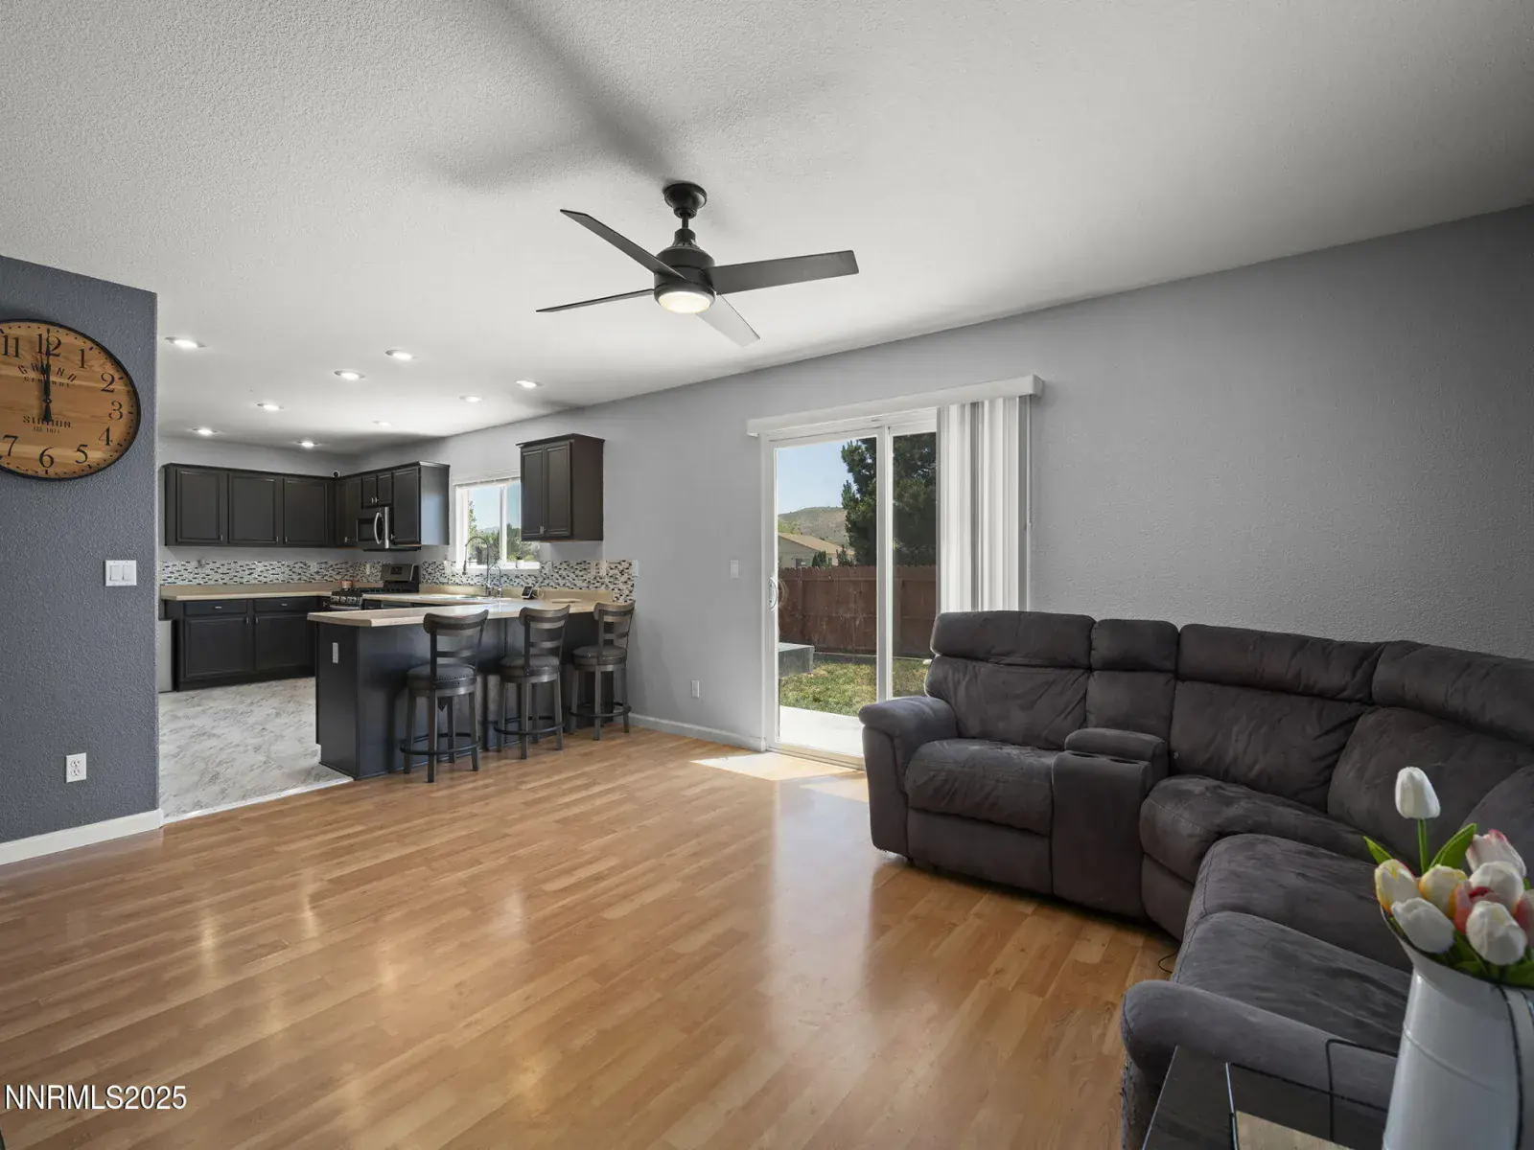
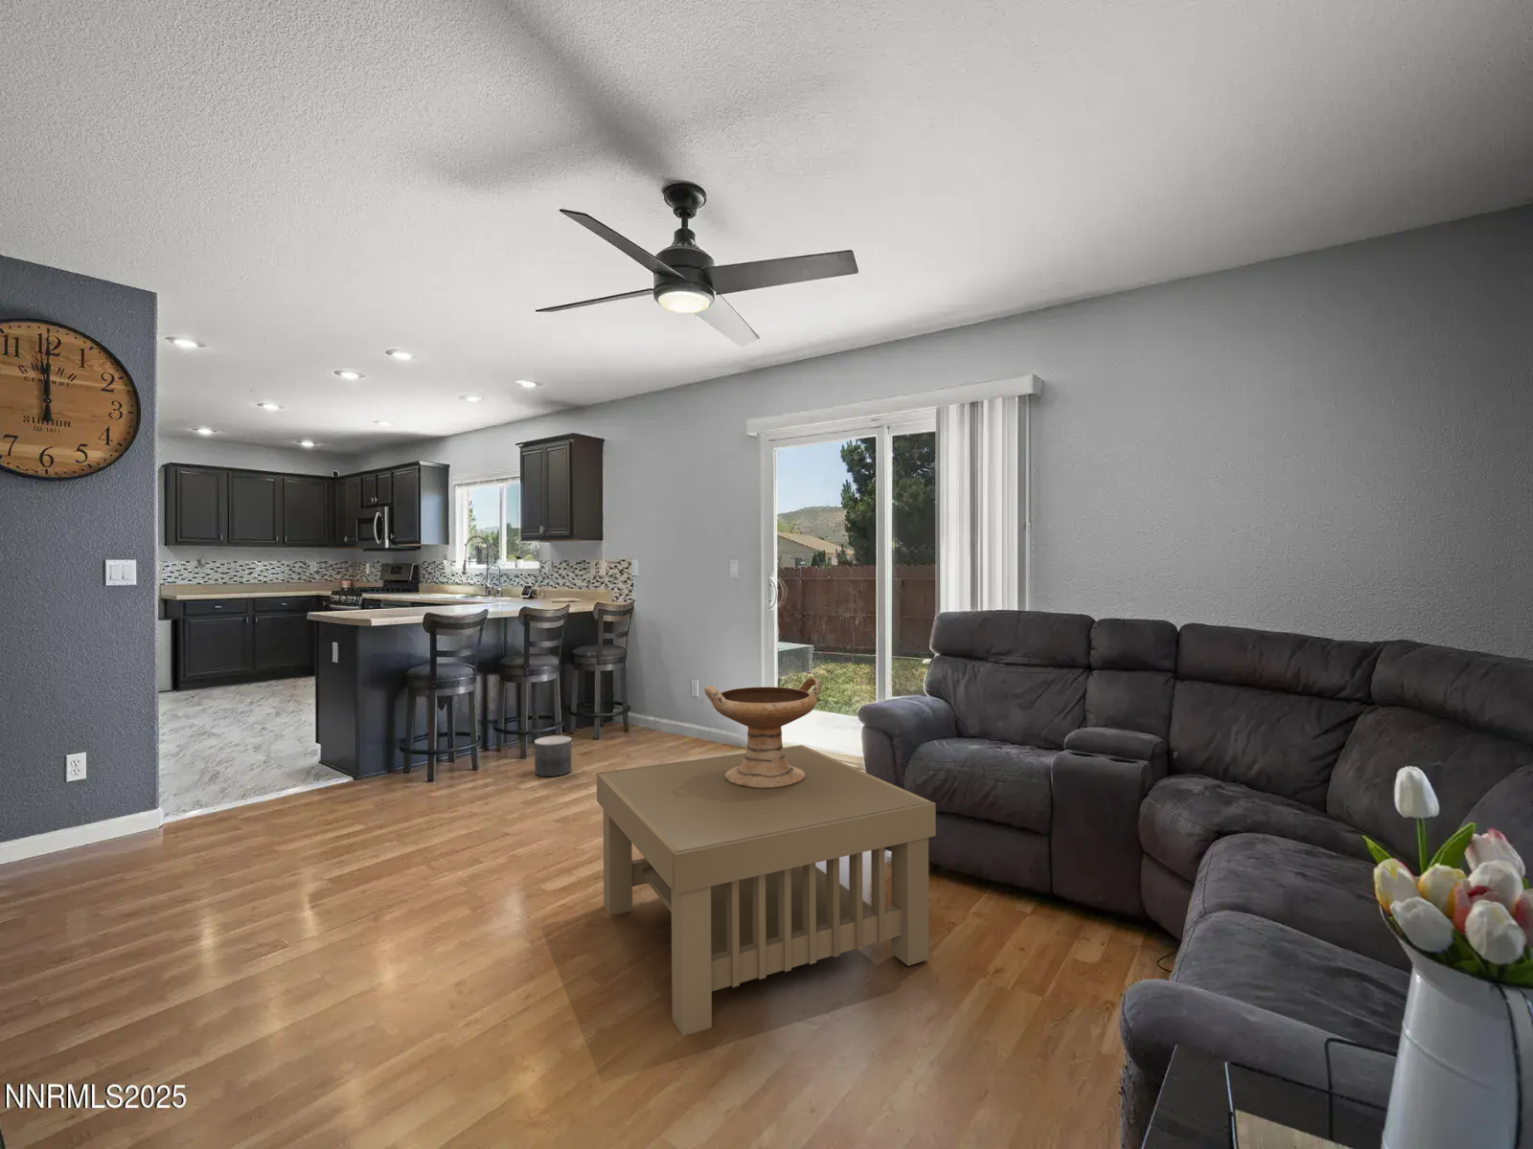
+ planter (553, 756)
+ coffee table (753, 859)
+ decorative bowl (764, 728)
